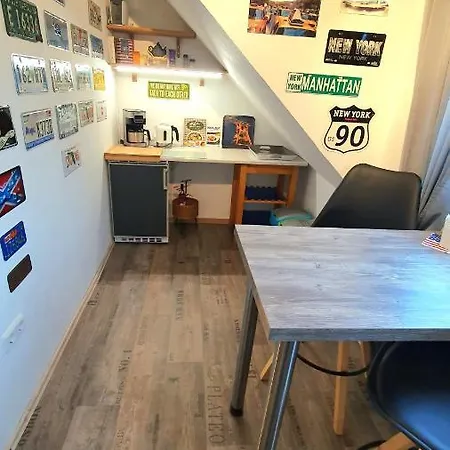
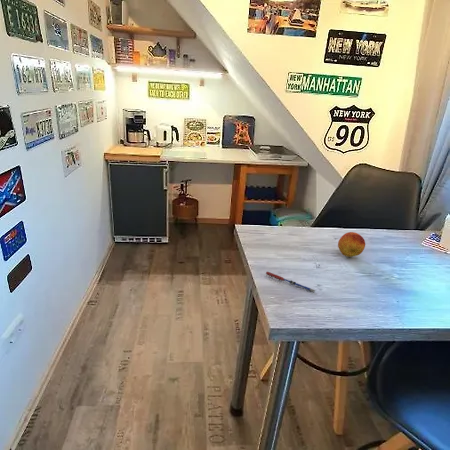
+ pen (289, 281)
+ fruit (350, 244)
